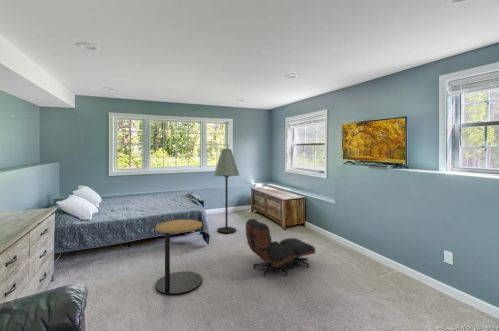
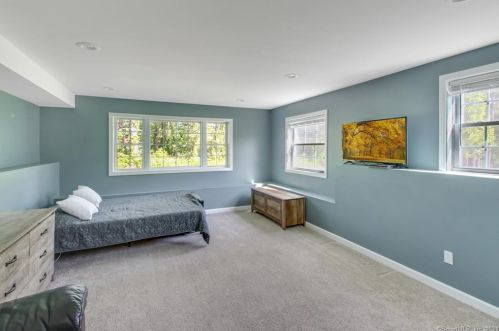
- lounge chair (281, 242)
- floor lamp (226, 189)
- side table (169, 253)
